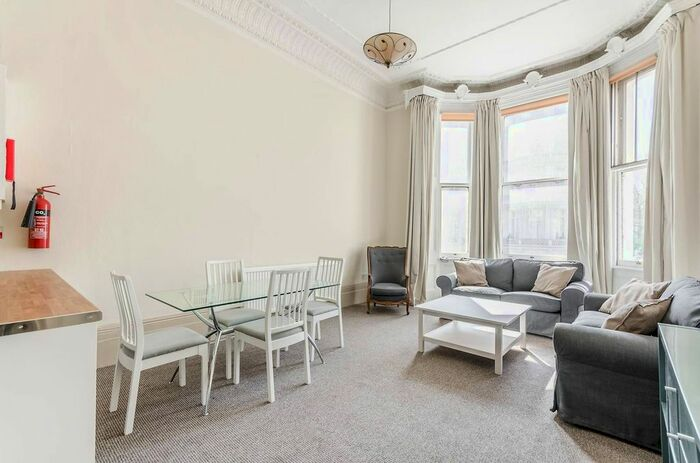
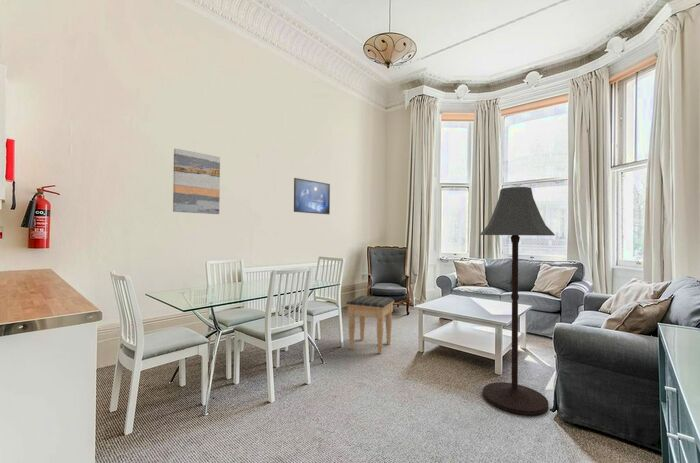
+ wall art (197, 183)
+ floor lamp (514, 293)
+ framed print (312, 197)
+ footstool (370, 316)
